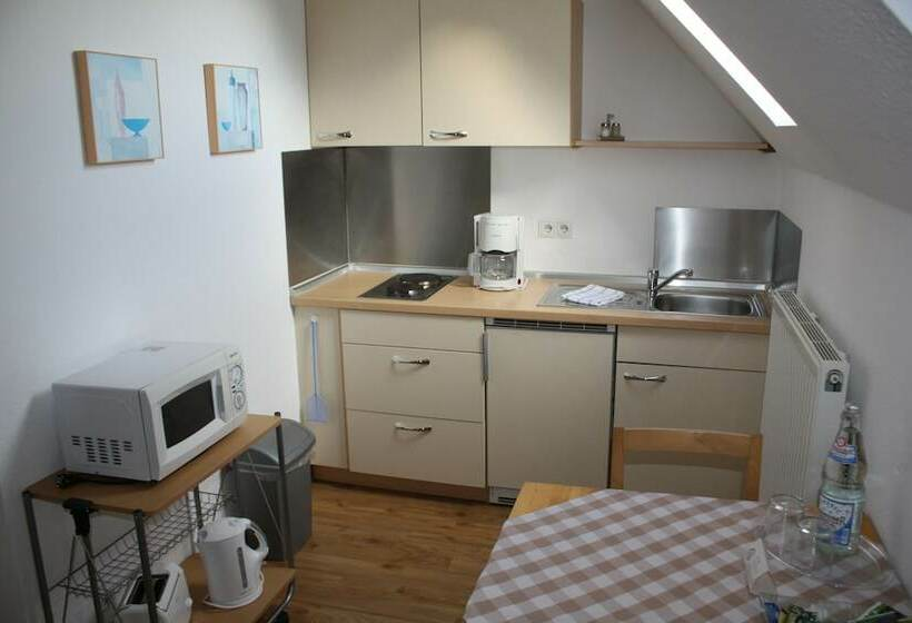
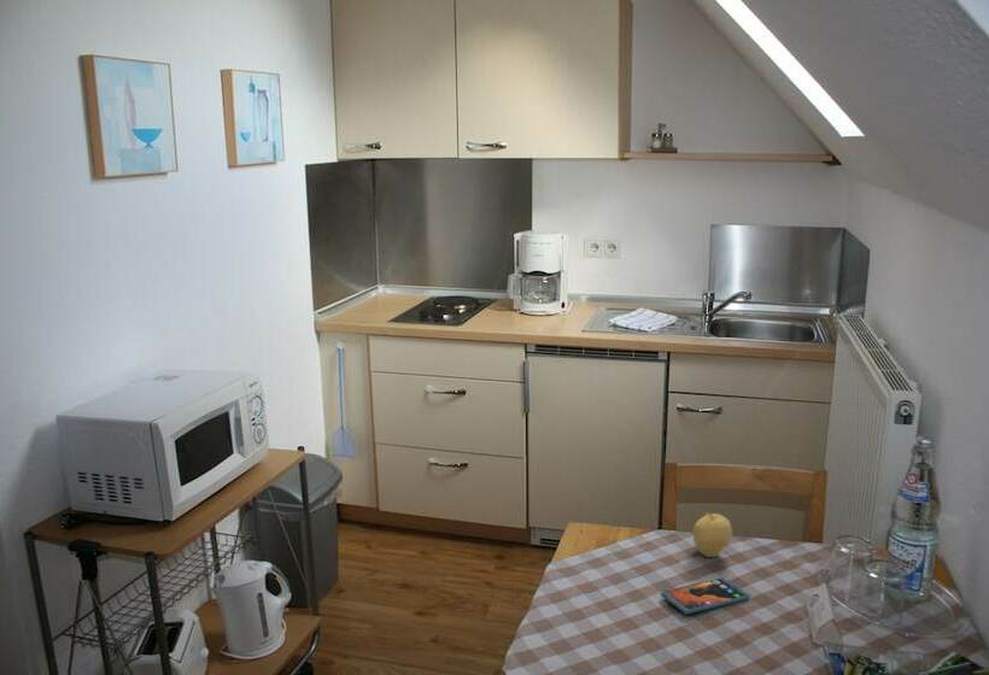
+ smartphone (704, 594)
+ fruit (712, 530)
